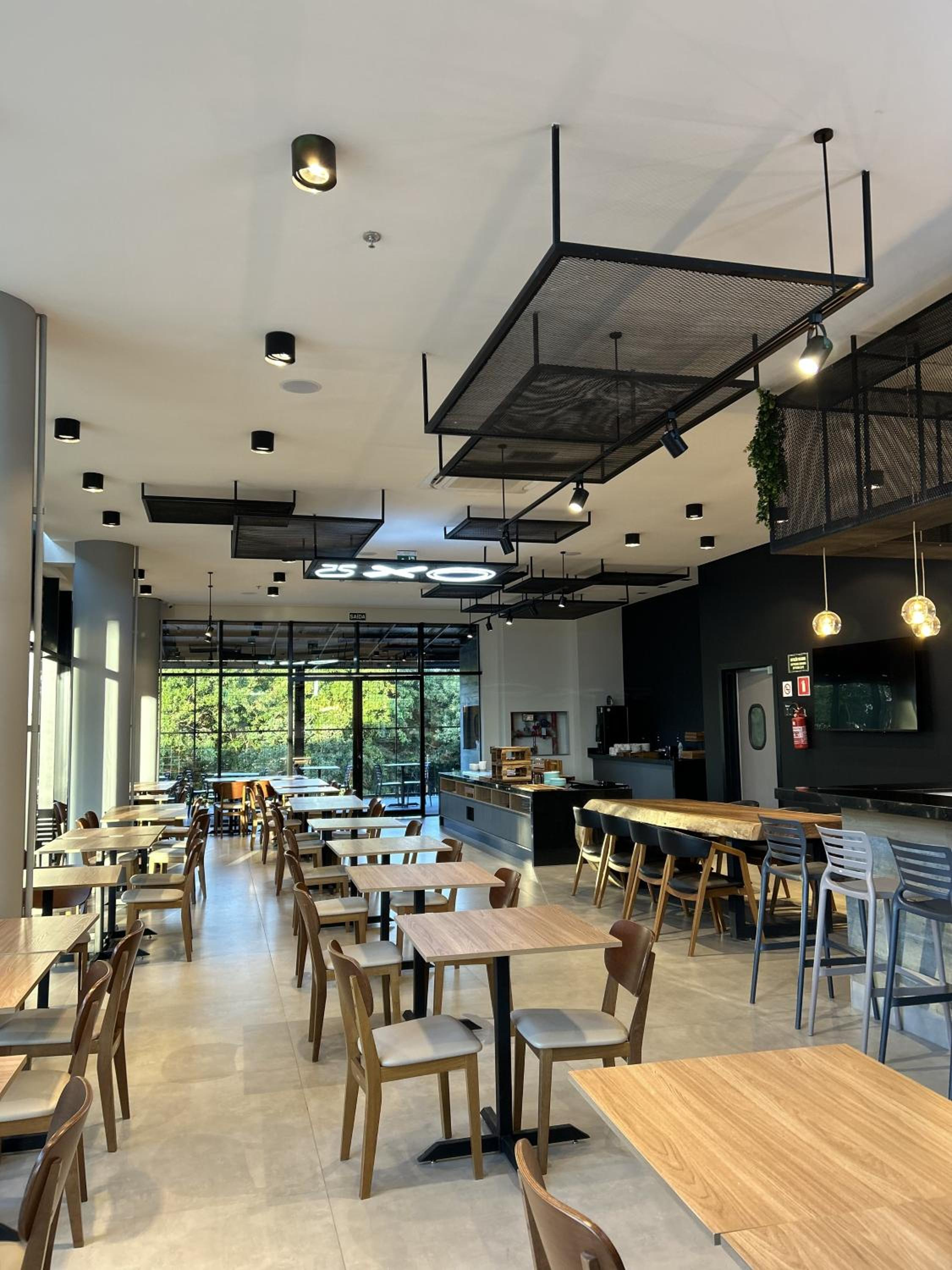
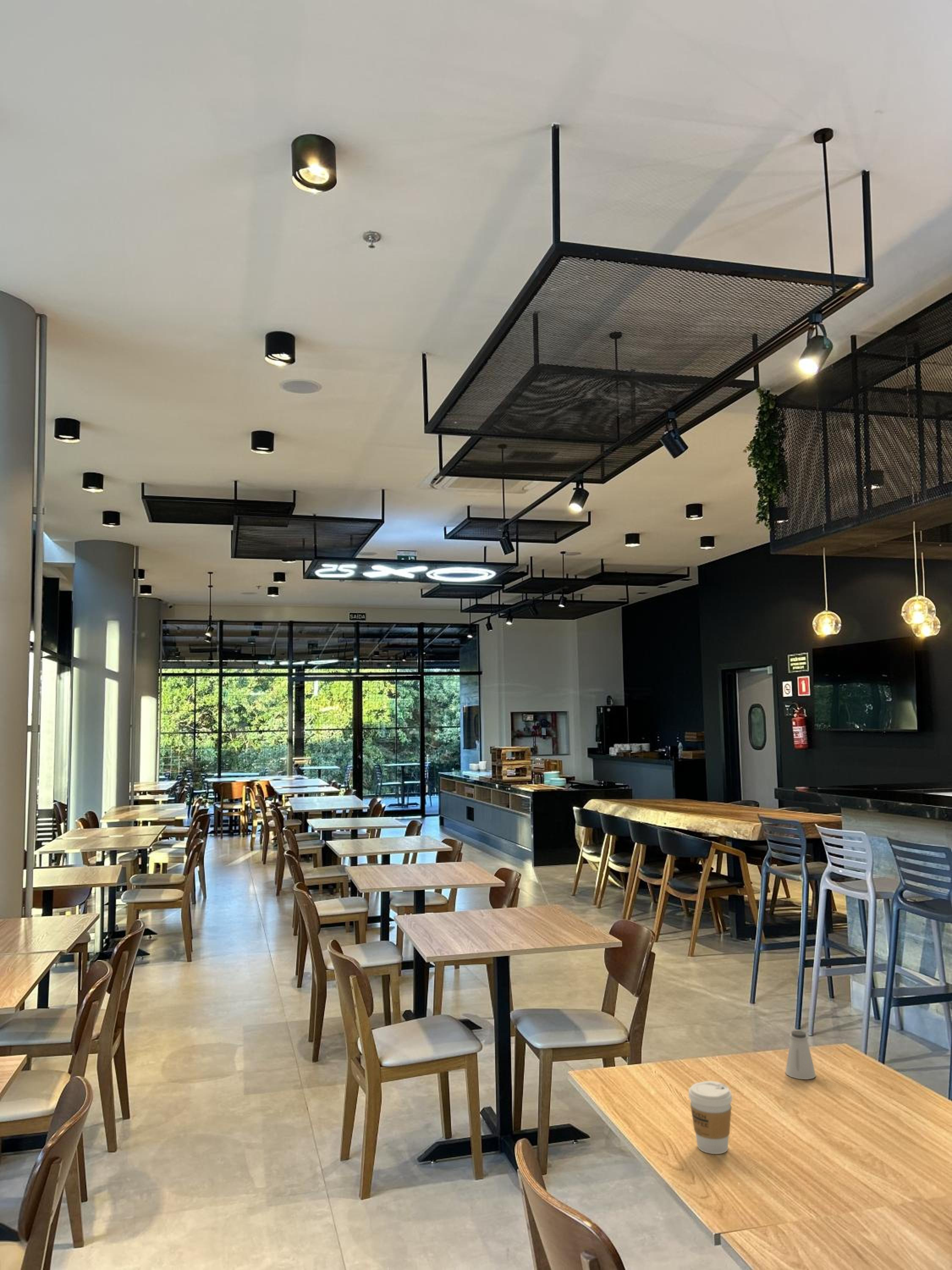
+ coffee cup (711, 1116)
+ saltshaker (799, 1053)
